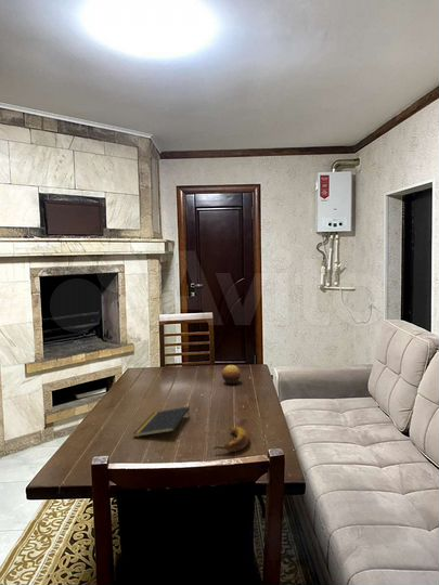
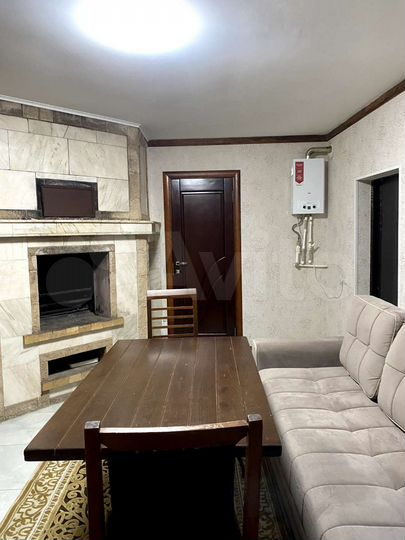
- notepad (163, 420)
- fruit (231, 374)
- banana (234, 439)
